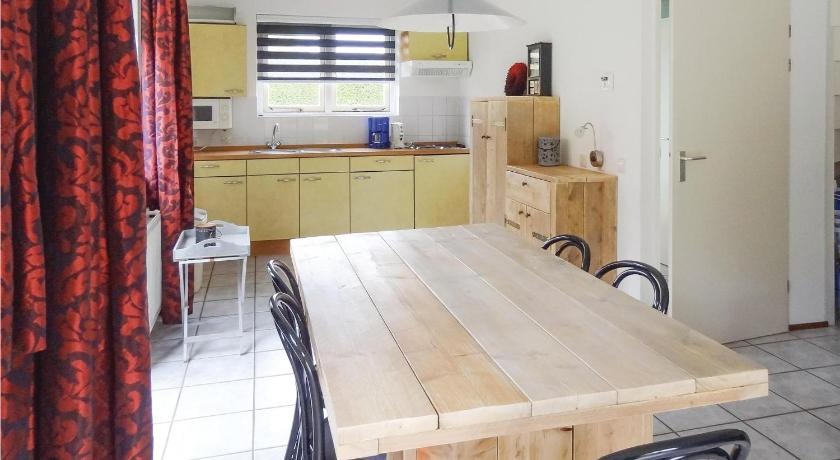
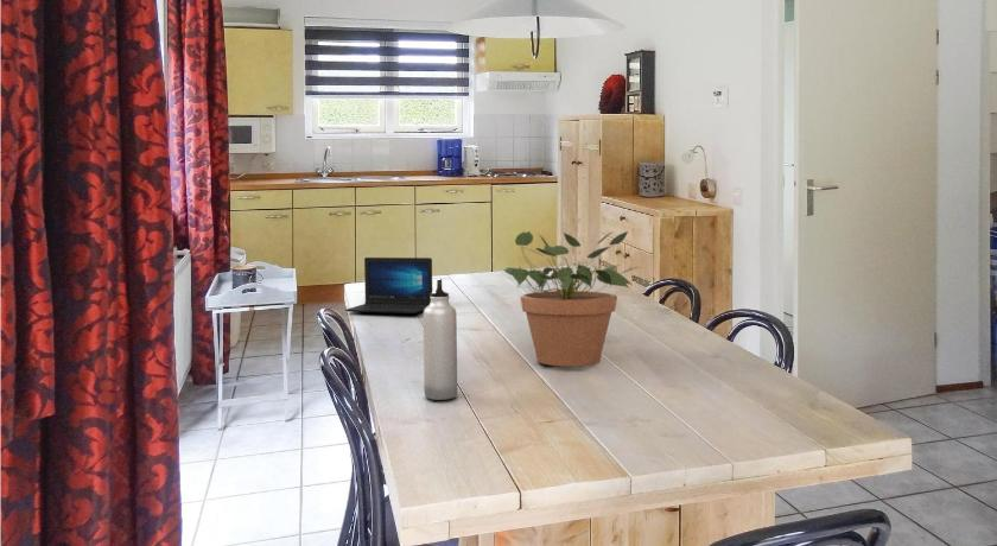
+ water bottle (439, 337)
+ potted plant (574, 294)
+ laptop (389, 284)
